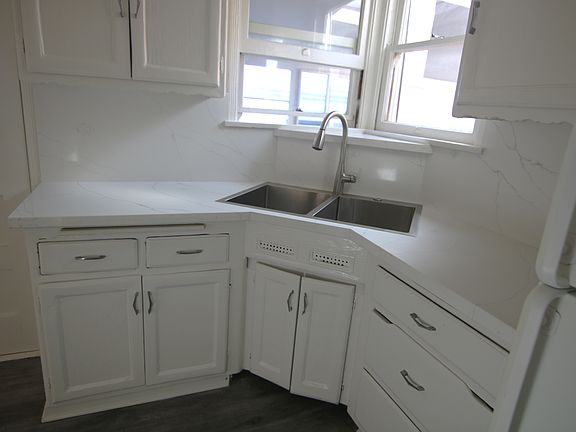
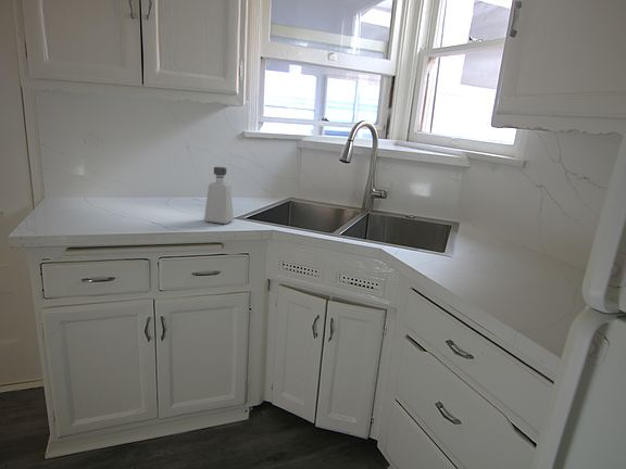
+ soap dispenser (220, 194)
